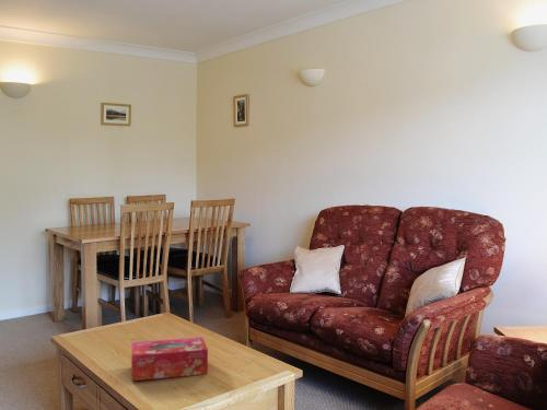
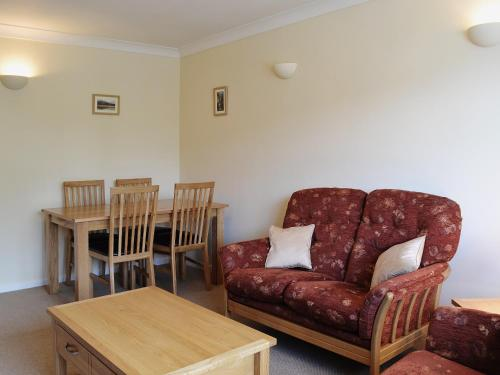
- tissue box (168, 358)
